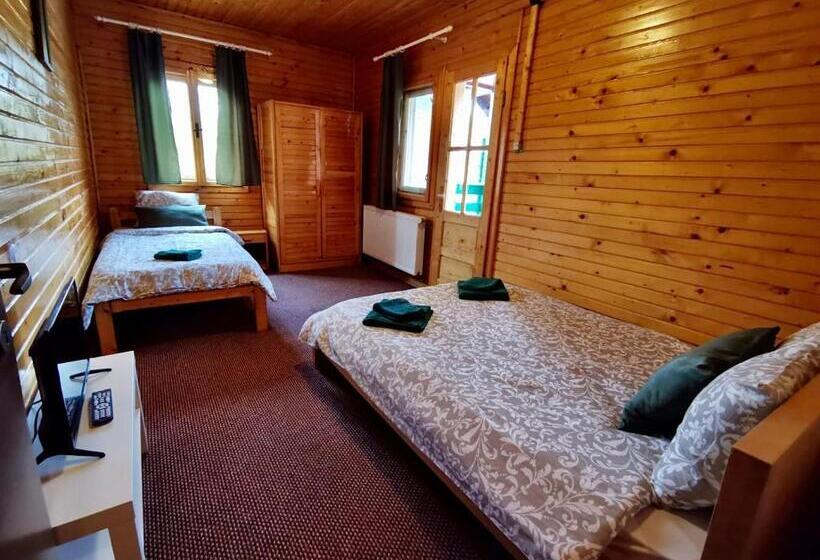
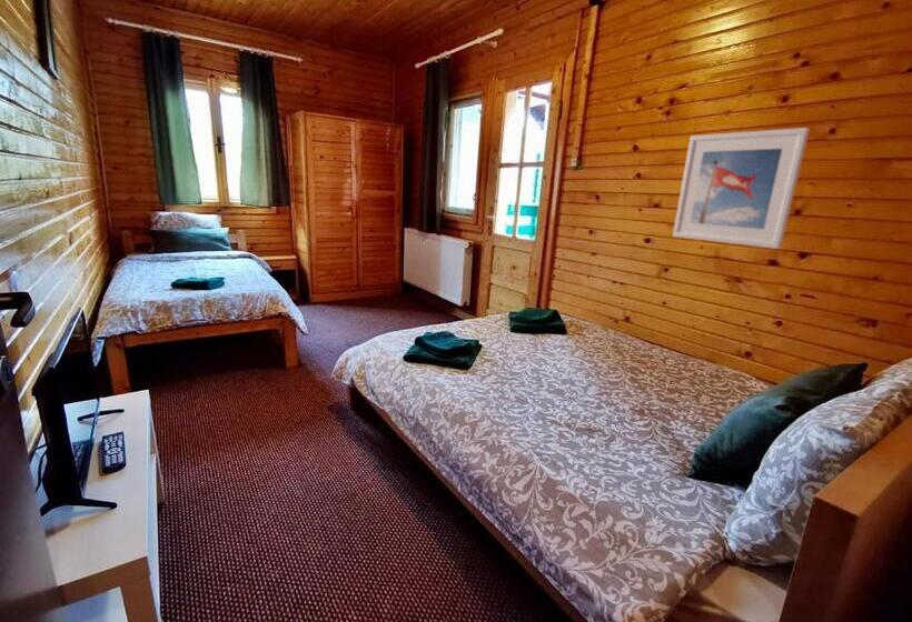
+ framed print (732, 189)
